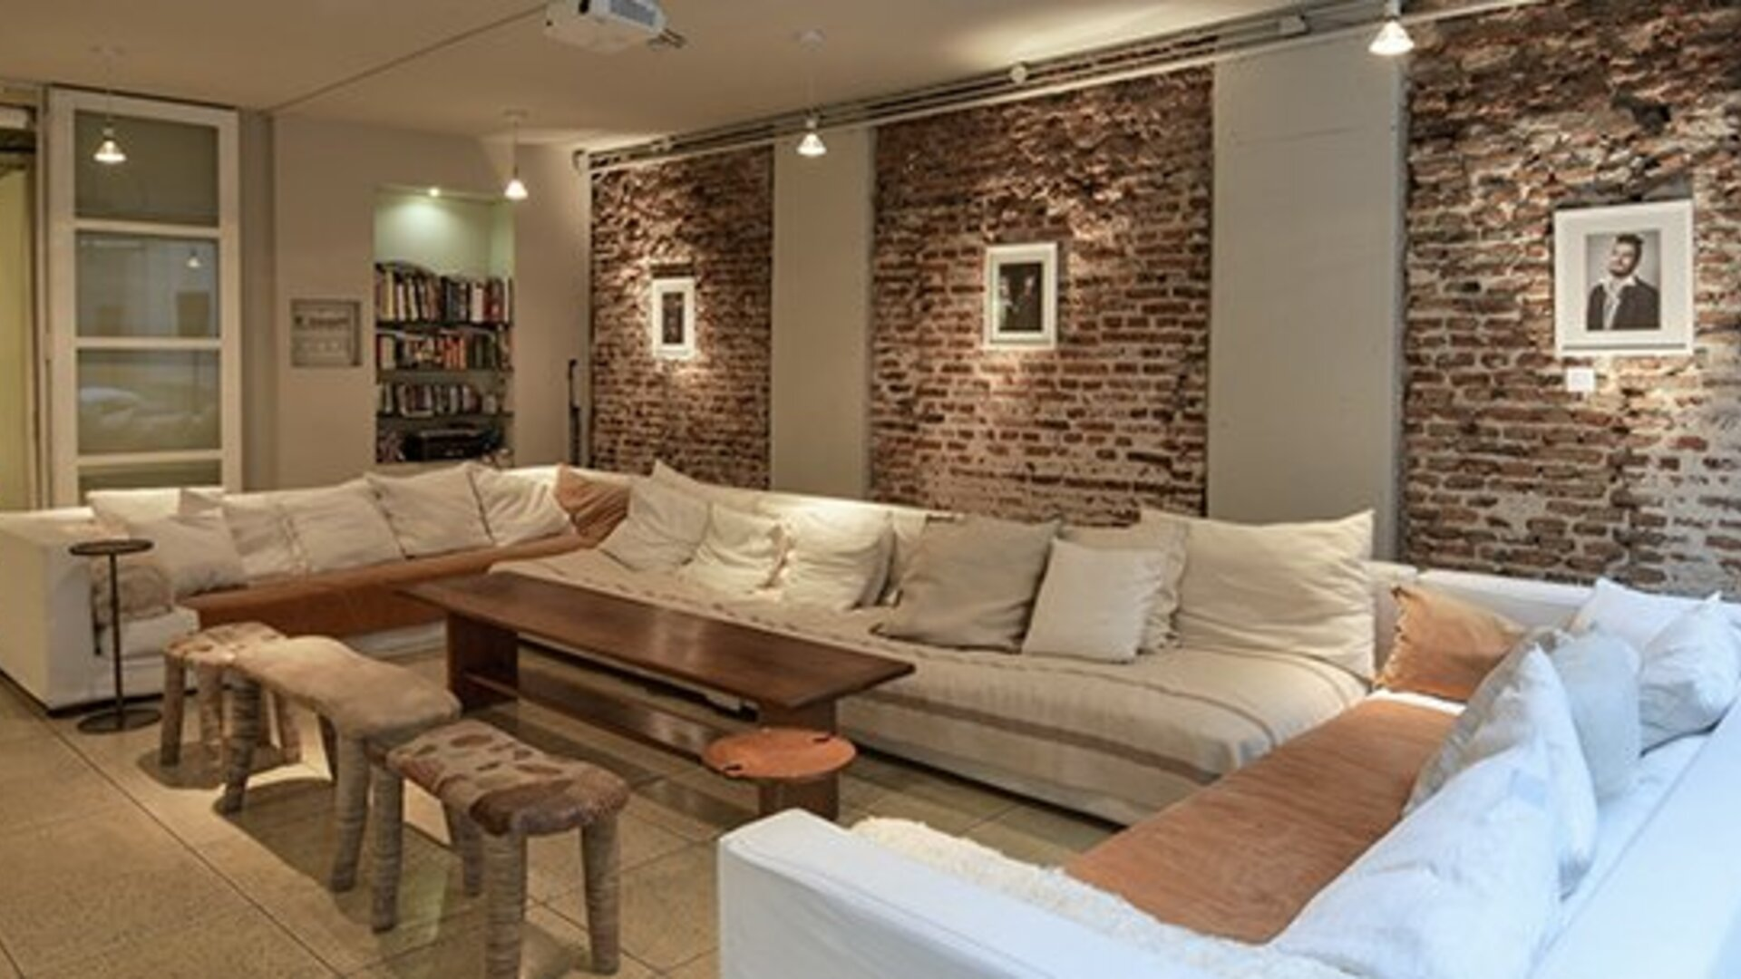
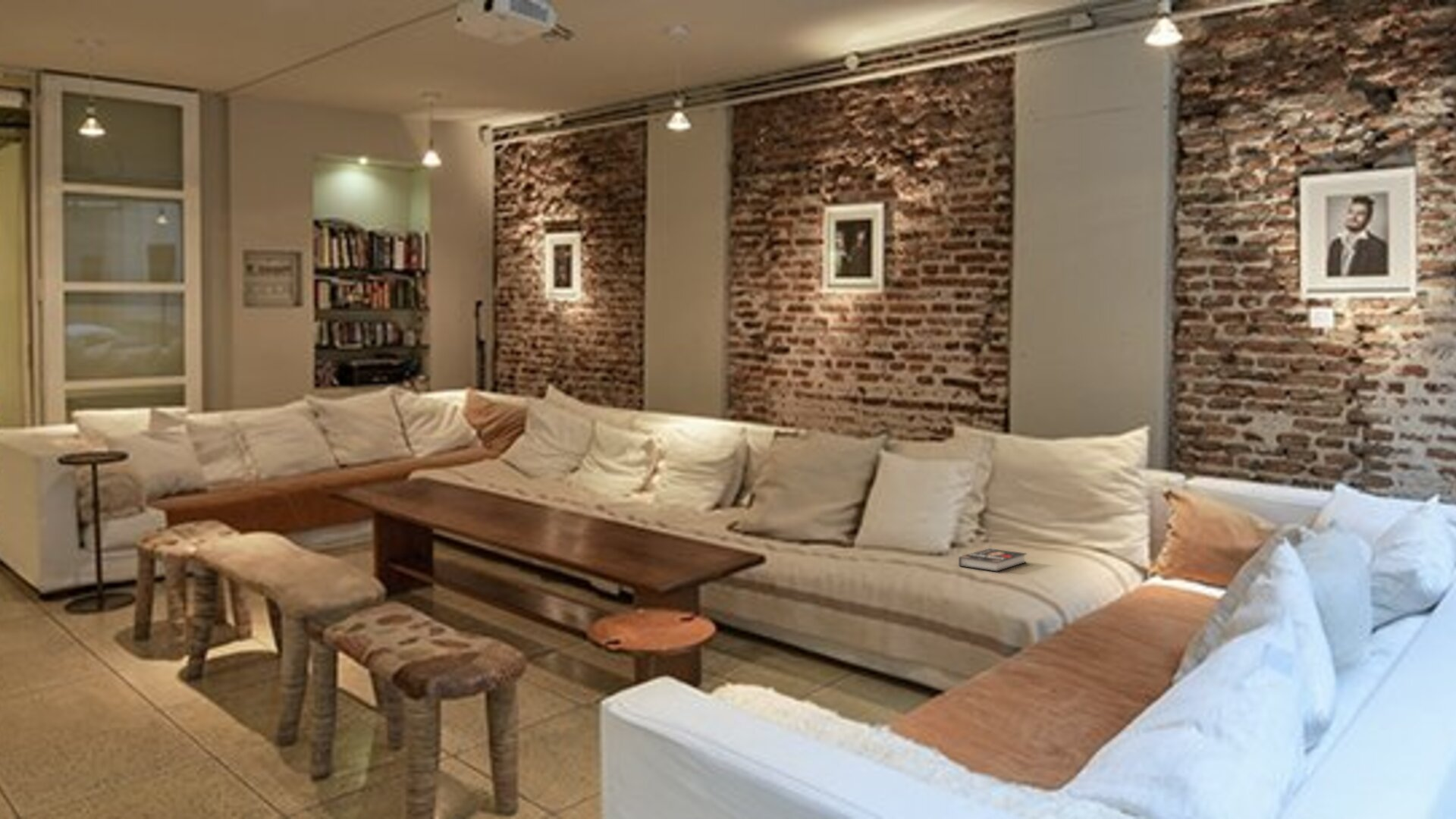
+ book (993, 559)
